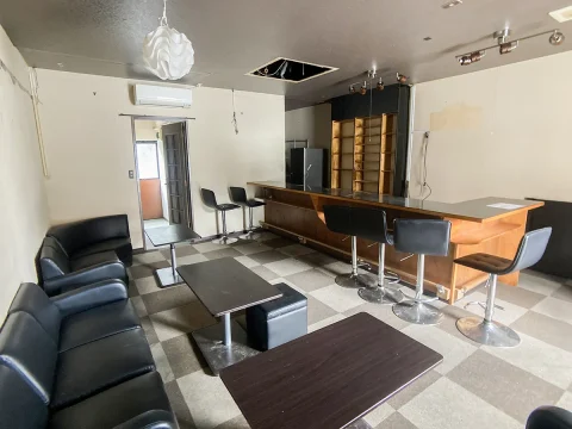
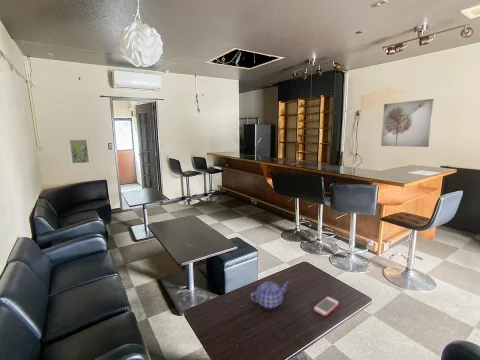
+ smartphone (326, 305)
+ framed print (79, 151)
+ teapot (270, 292)
+ wall art (405, 124)
